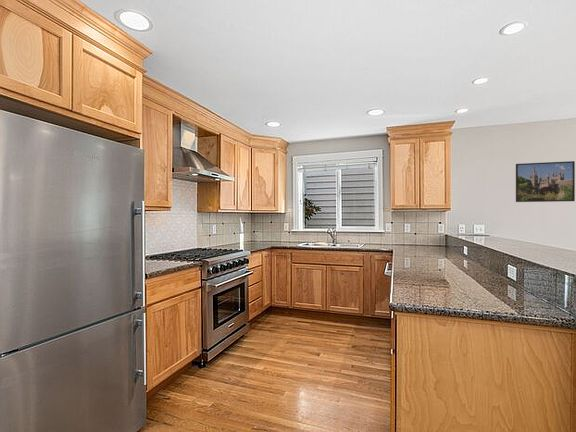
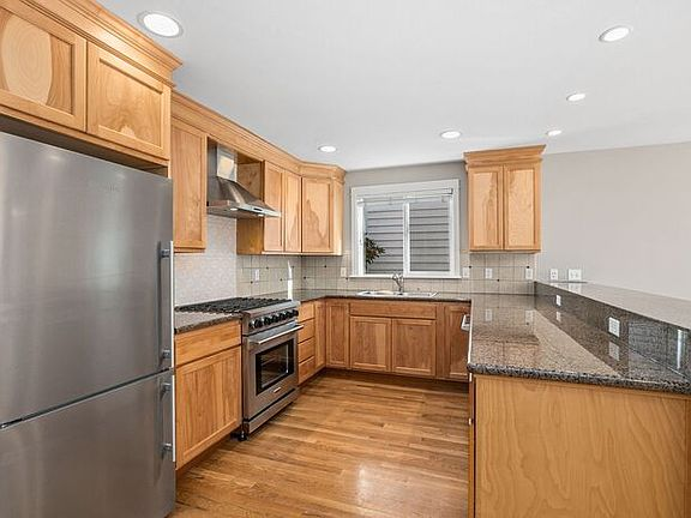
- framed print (544, 182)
